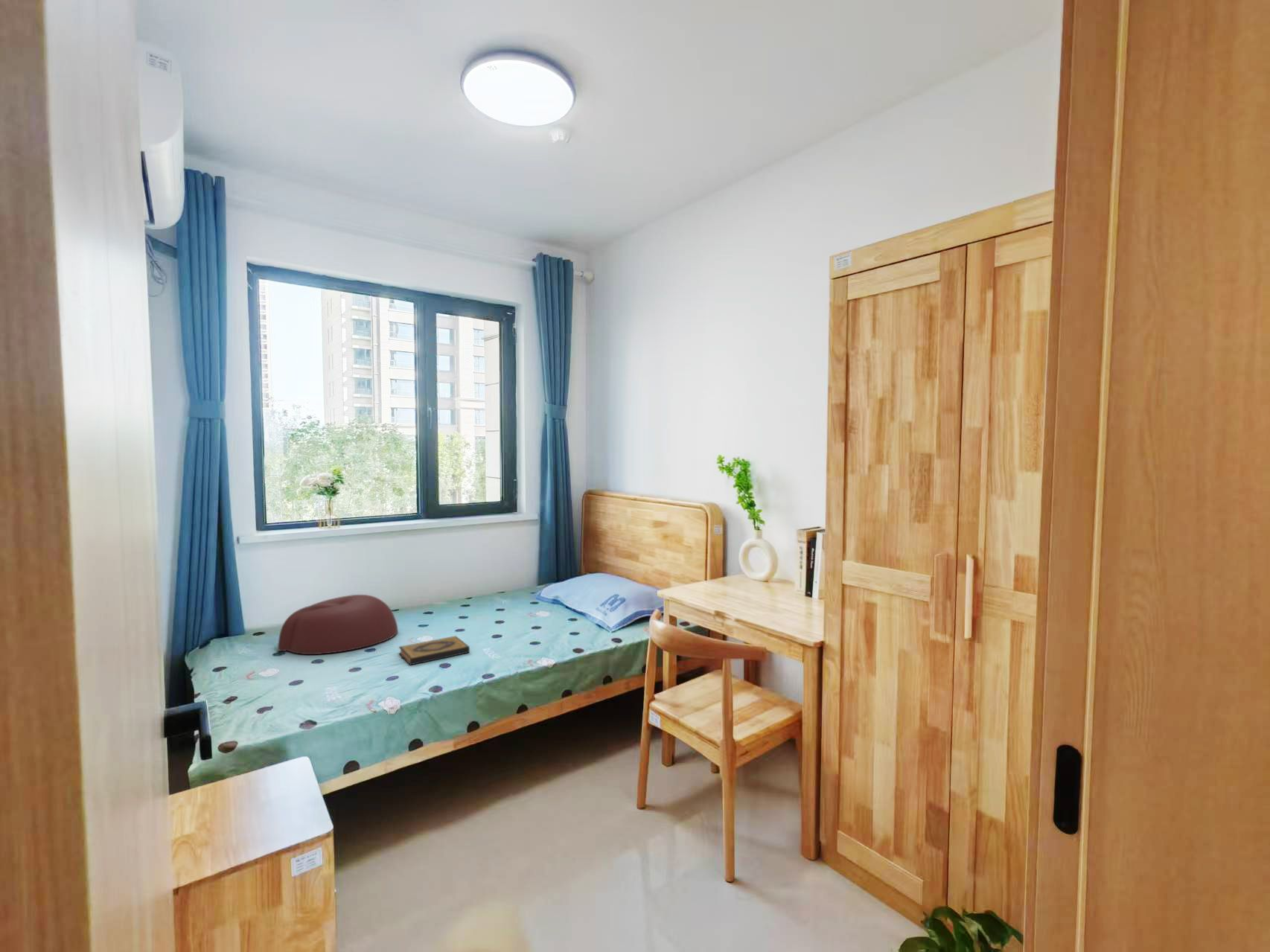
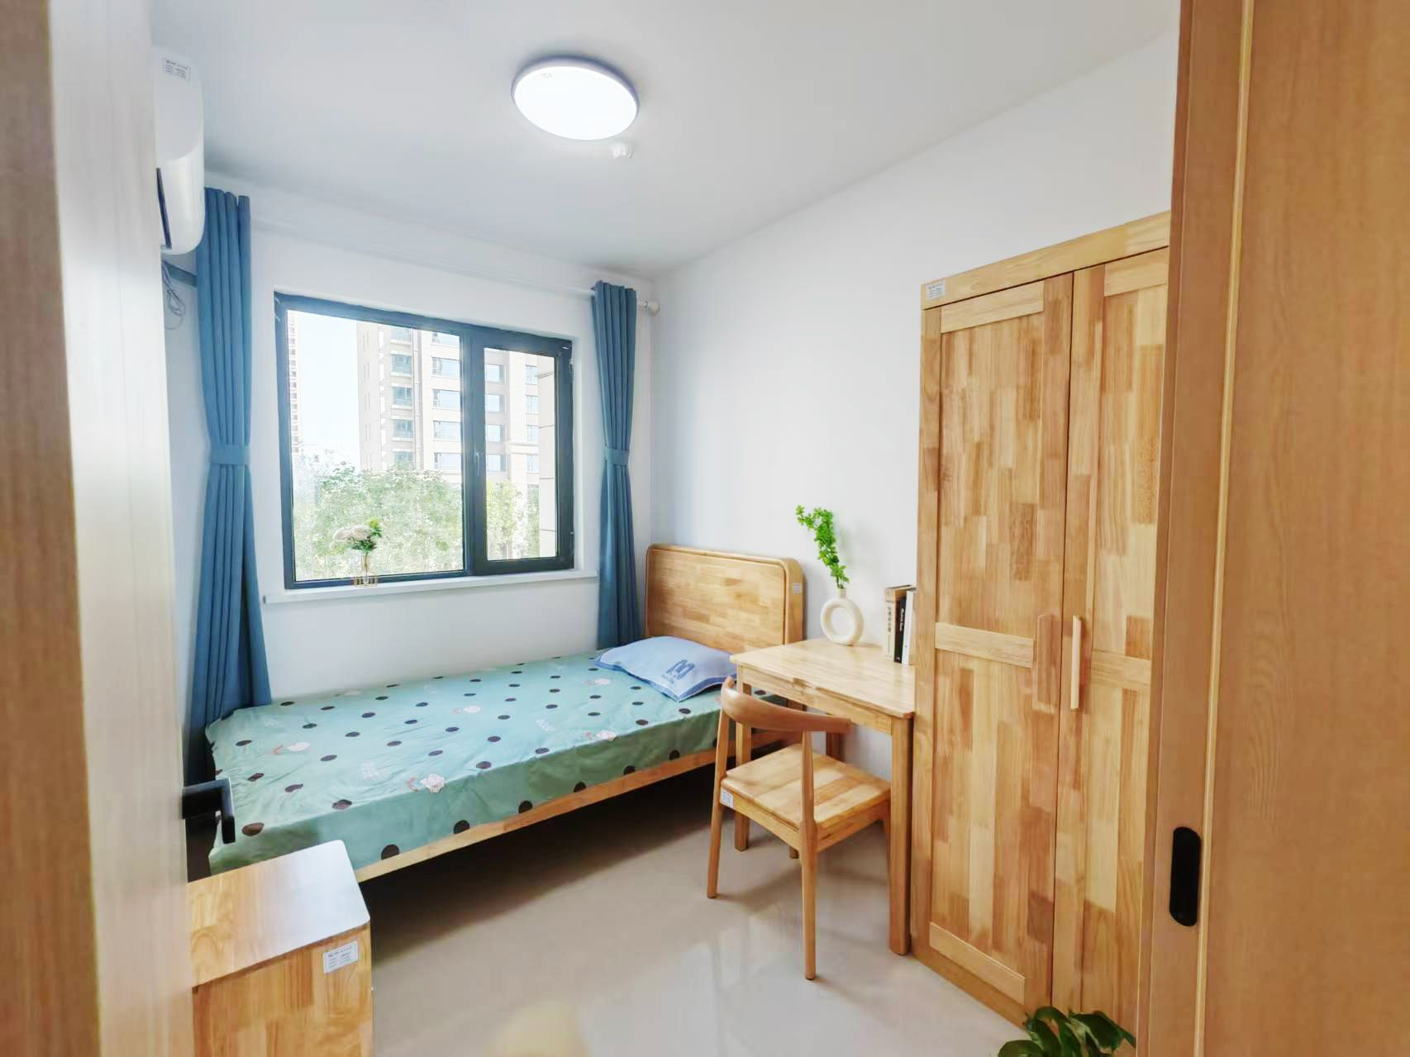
- cushion (340, 619)
- hardback book (434, 650)
